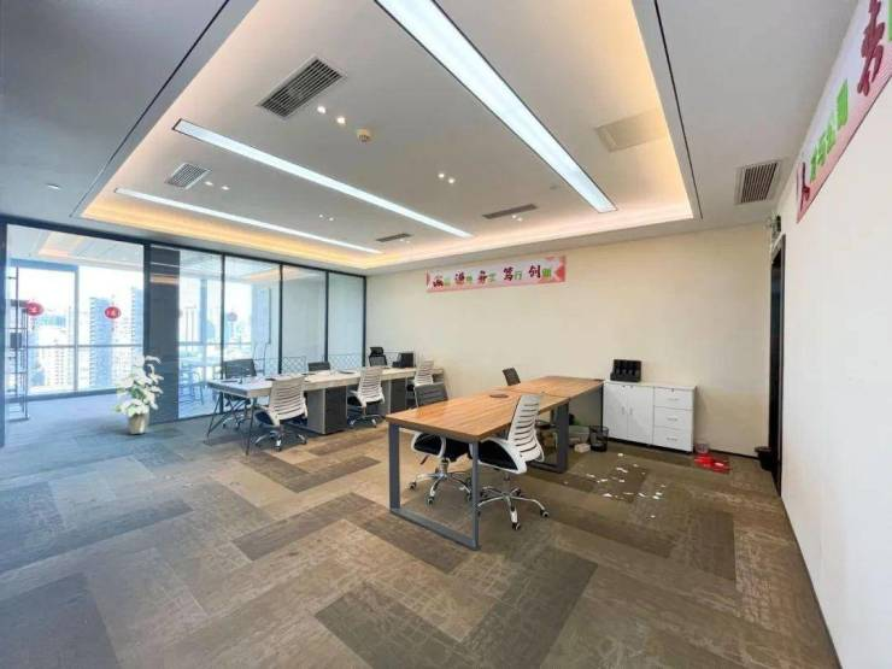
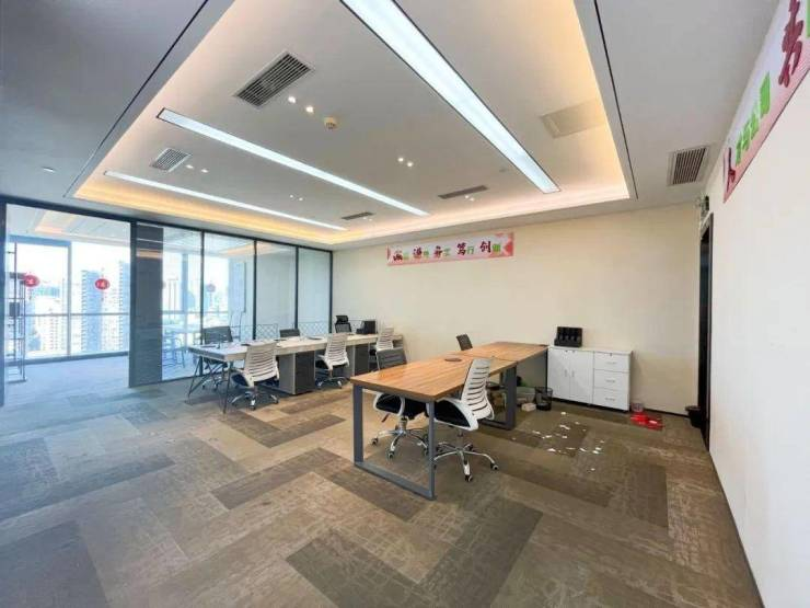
- indoor plant (136, 392)
